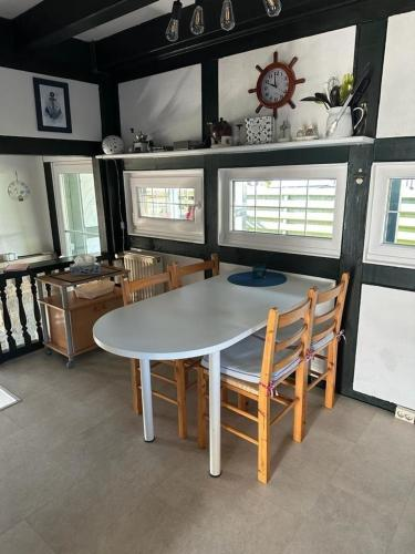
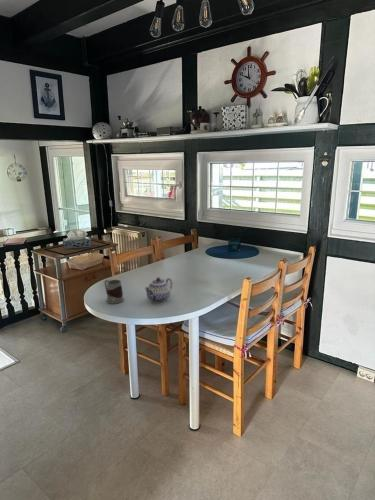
+ teapot (159, 288)
+ mug (112, 290)
